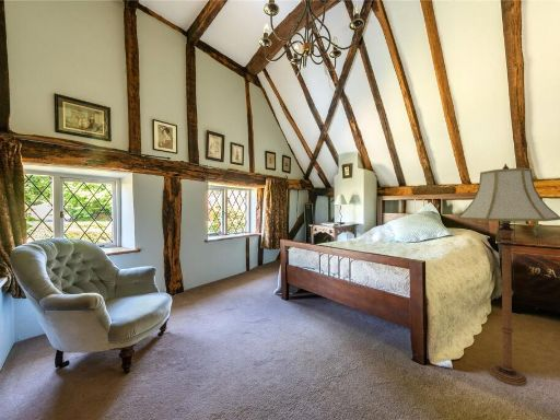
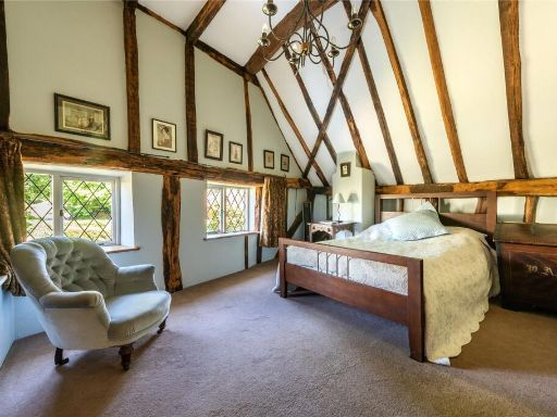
- floor lamp (505, 269)
